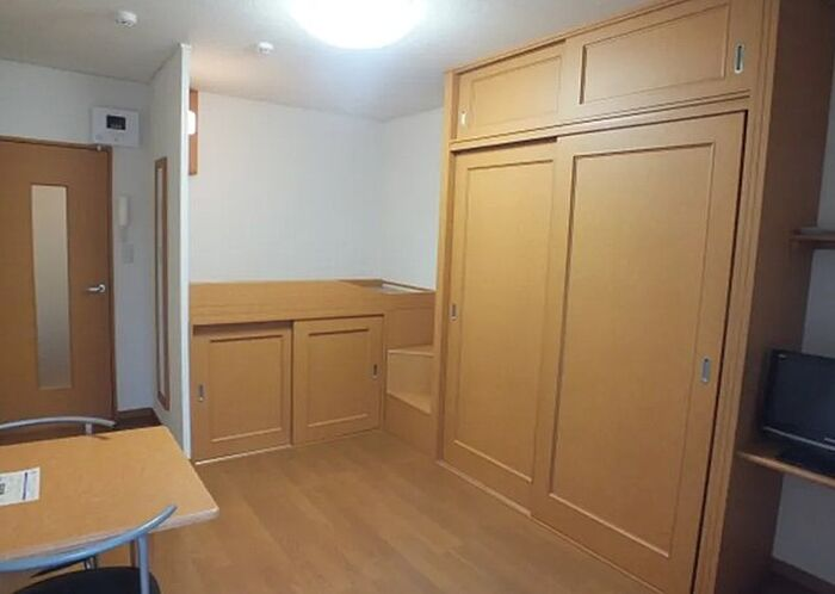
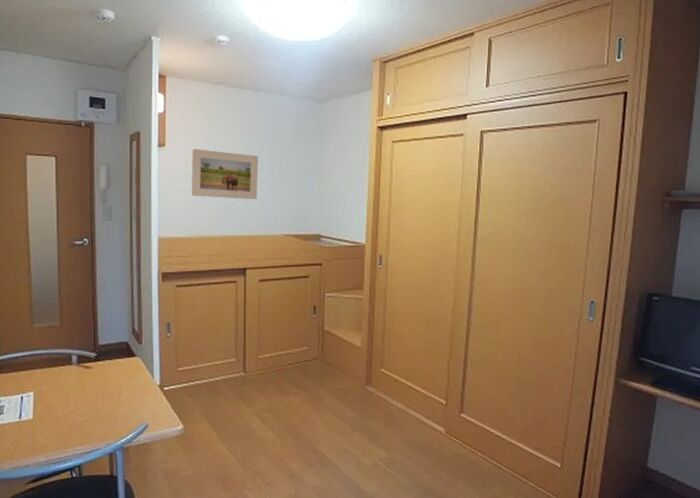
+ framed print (226, 175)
